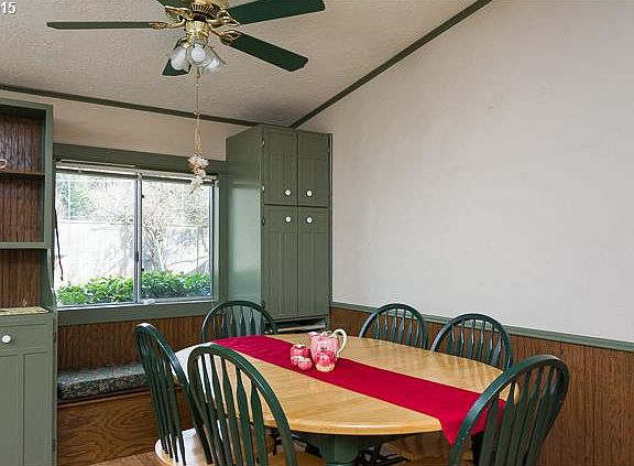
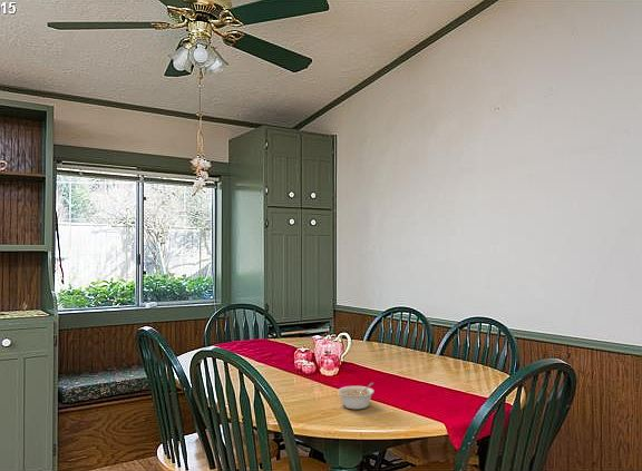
+ legume (356, 395)
